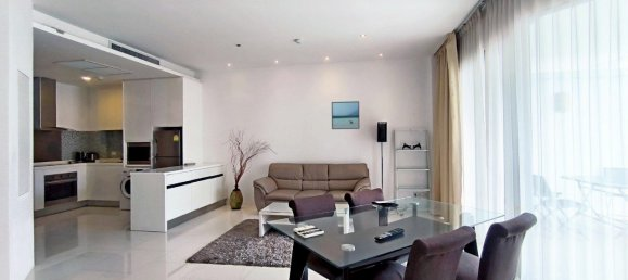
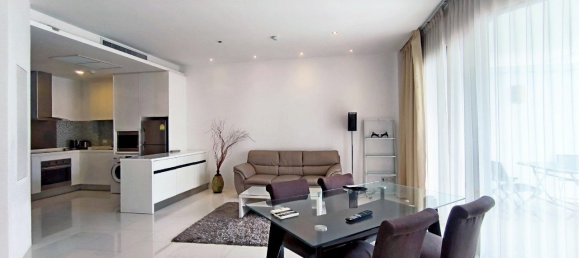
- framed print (345, 115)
